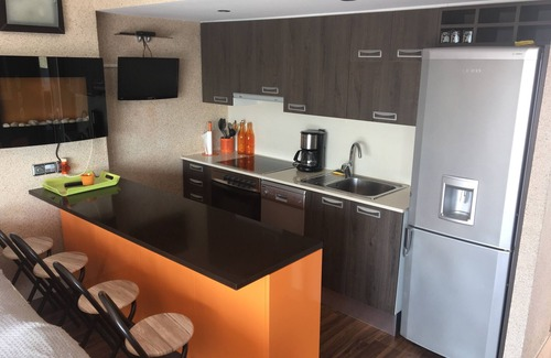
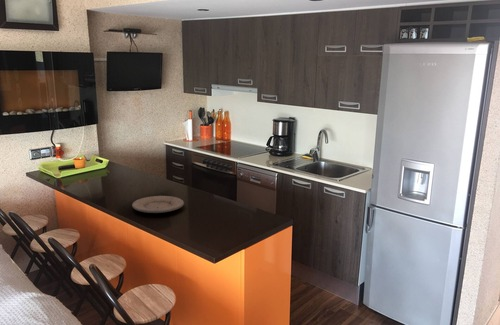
+ plate (158, 205)
